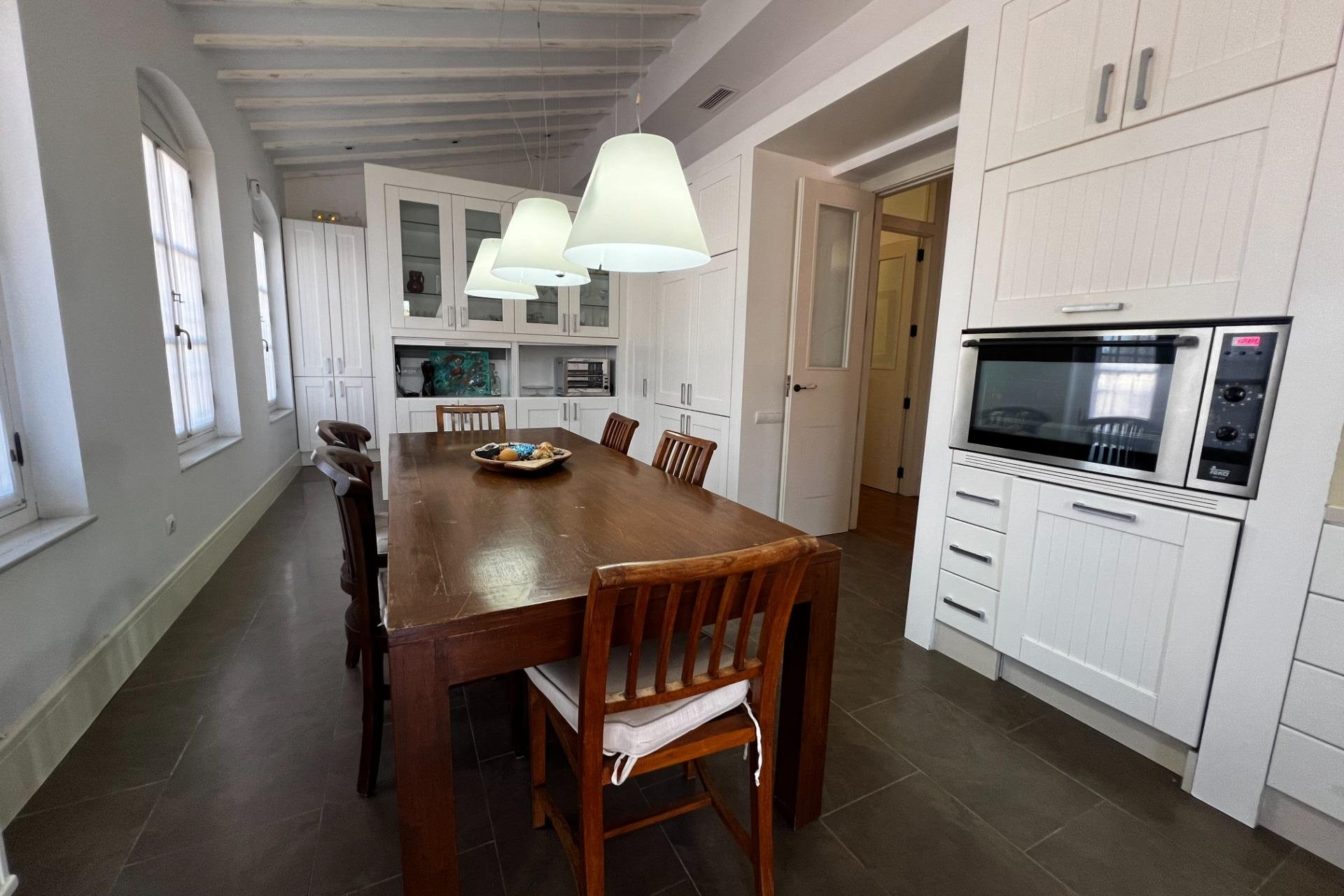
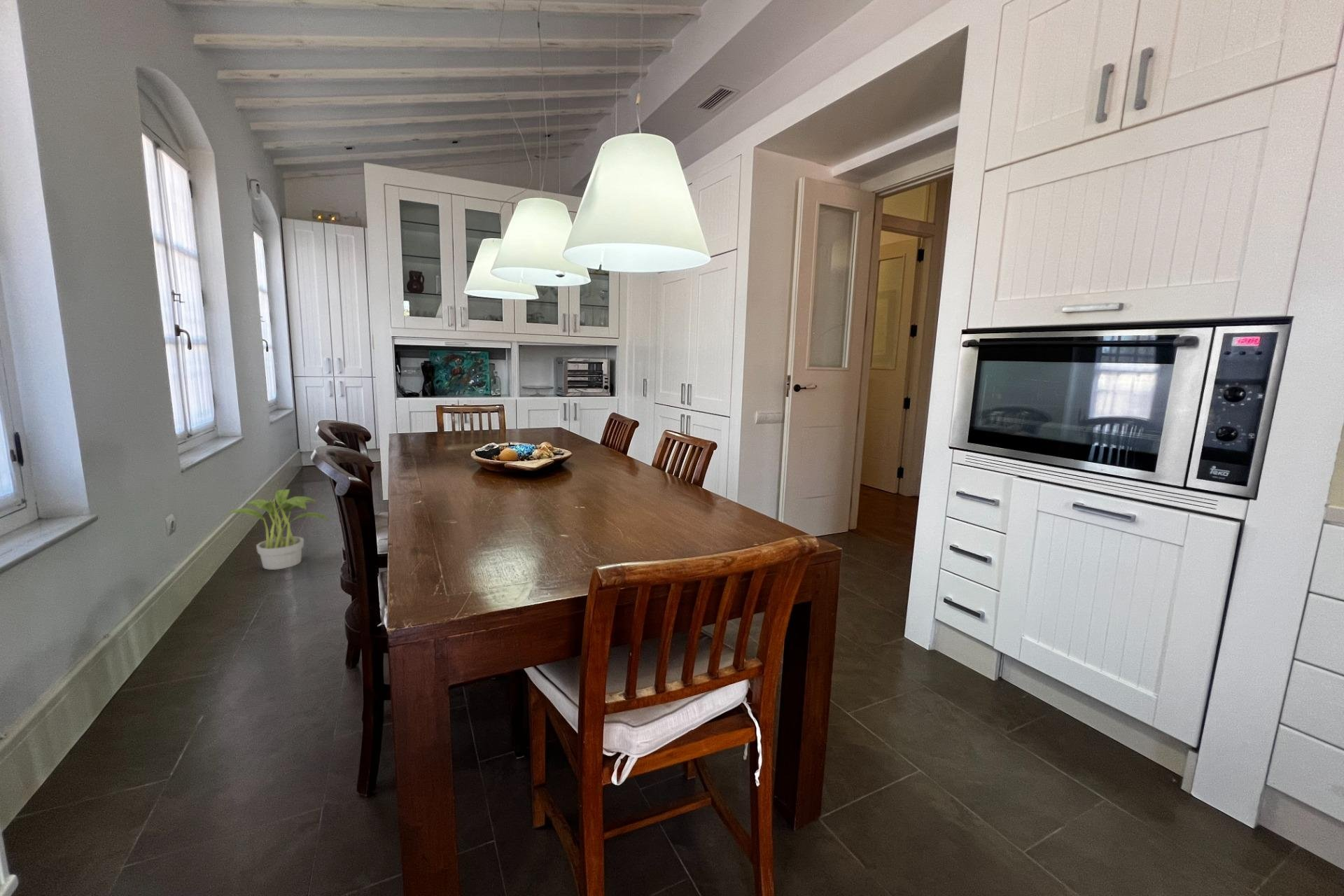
+ potted plant (278, 529)
